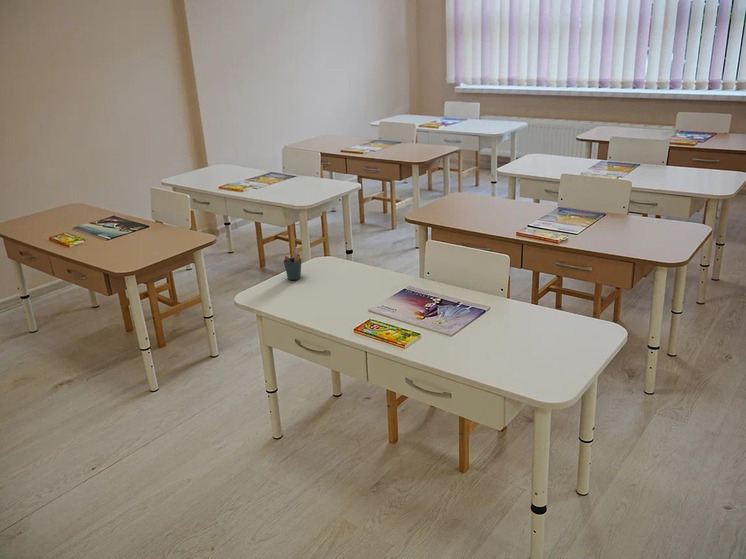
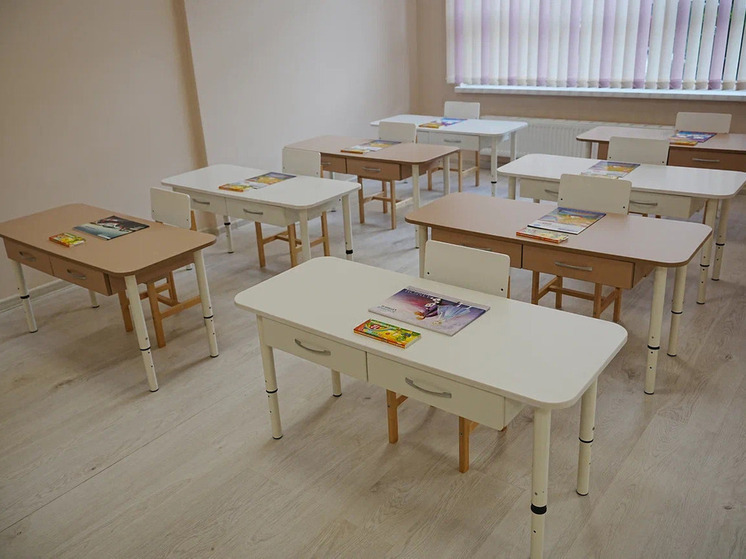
- pen holder (293, 264)
